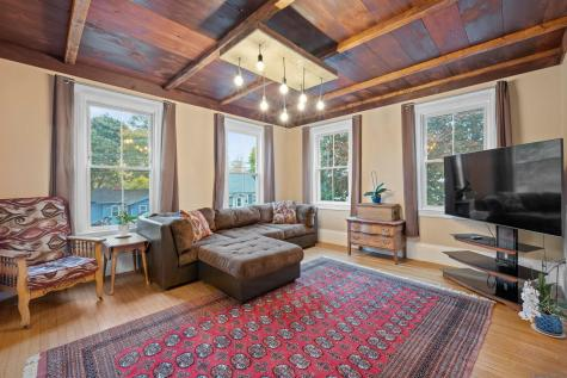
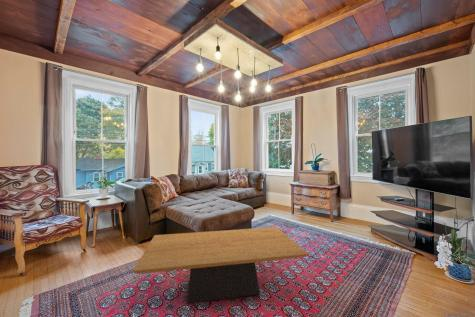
+ coffee table (222, 265)
